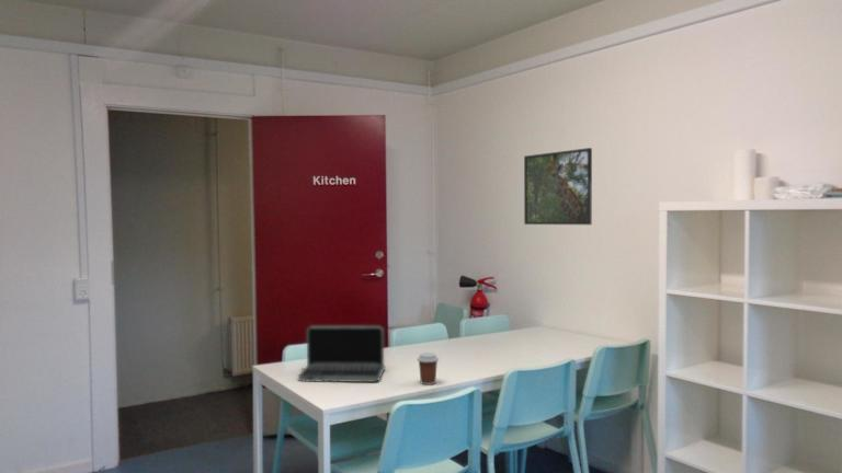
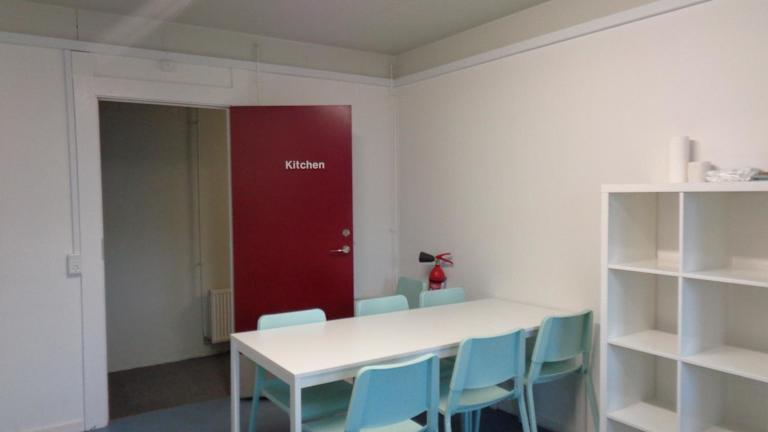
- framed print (556, 188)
- laptop (340, 351)
- coffee cup (428, 368)
